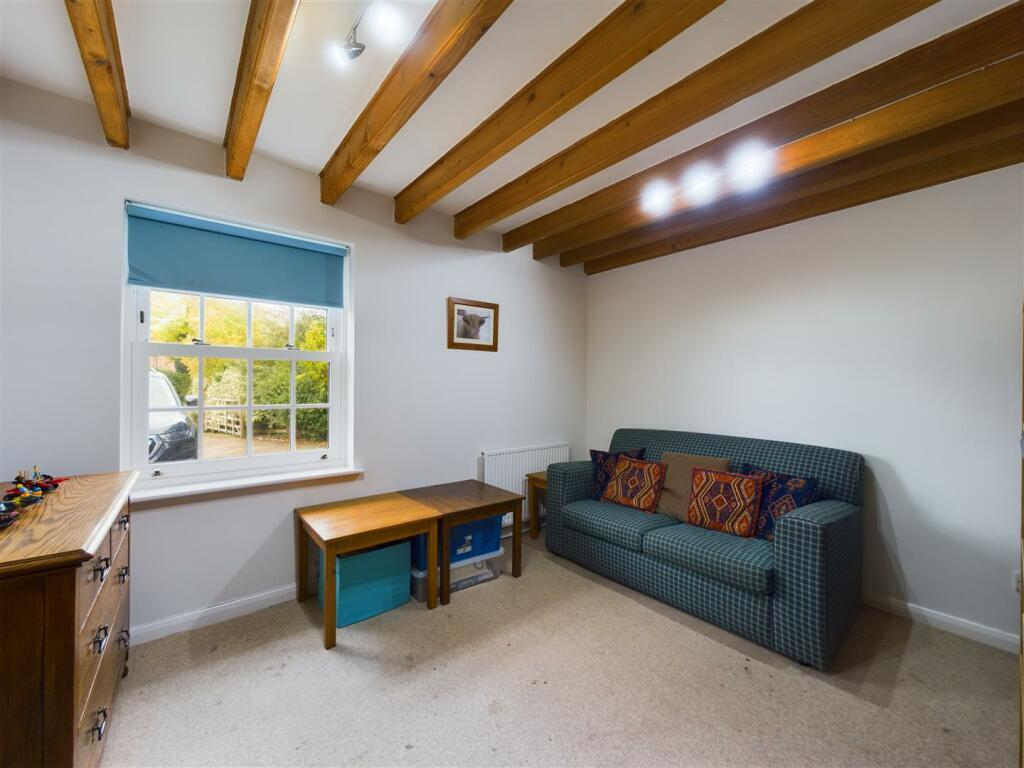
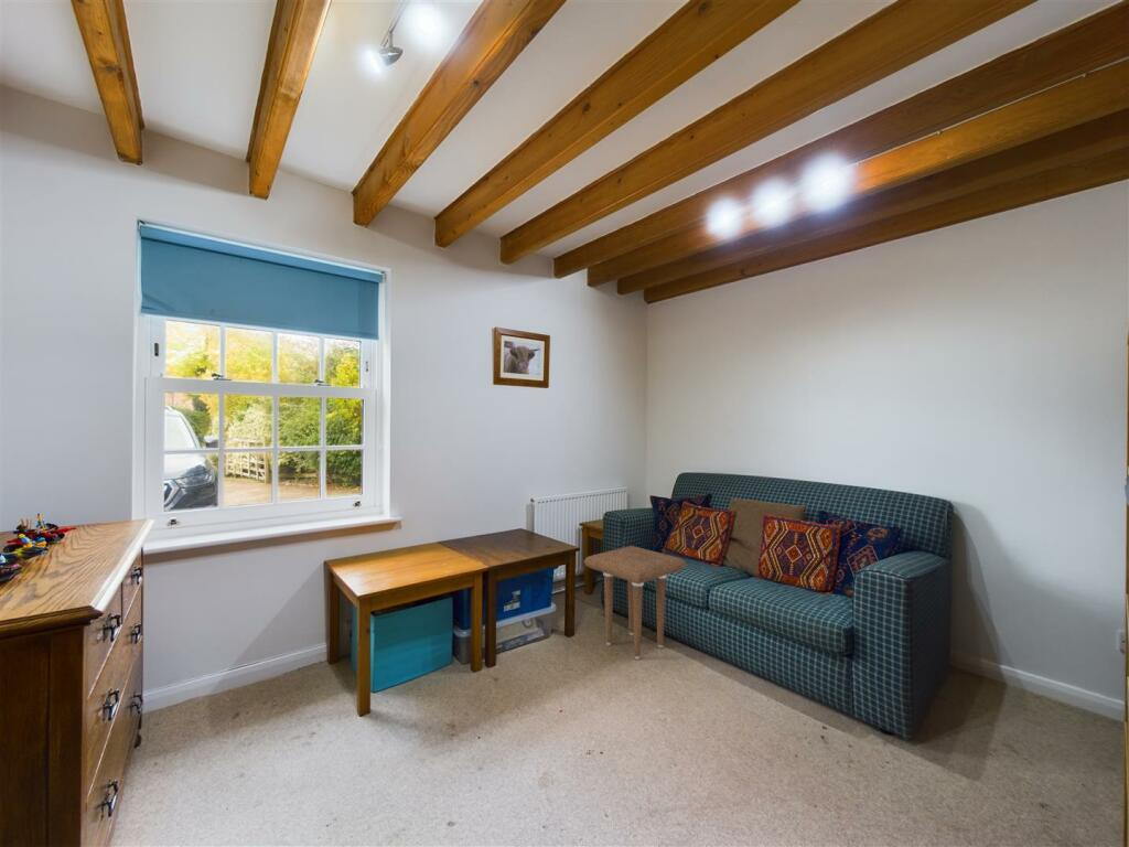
+ side table (634, 600)
